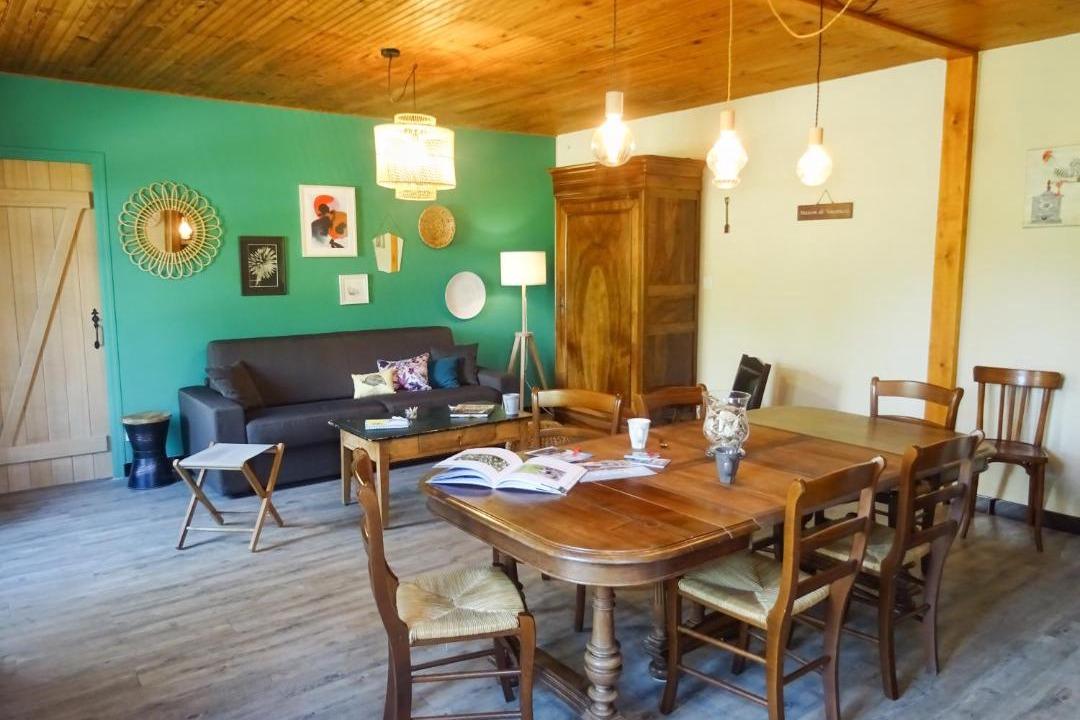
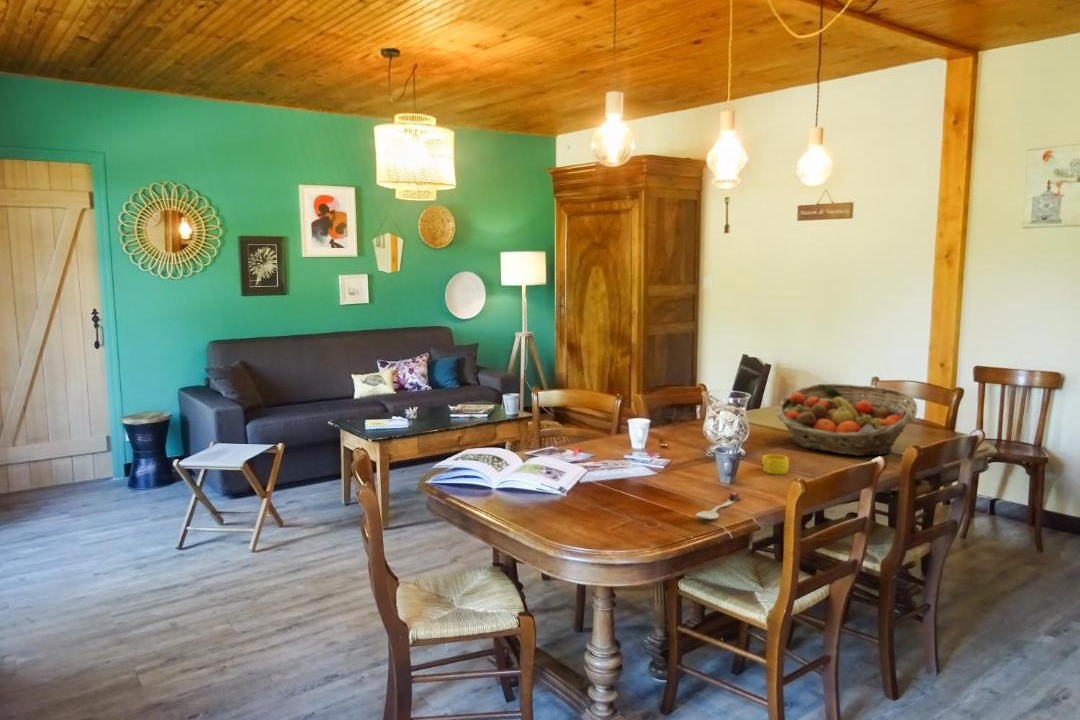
+ spoon (719, 505)
+ cup (773, 465)
+ fruit basket (843, 418)
